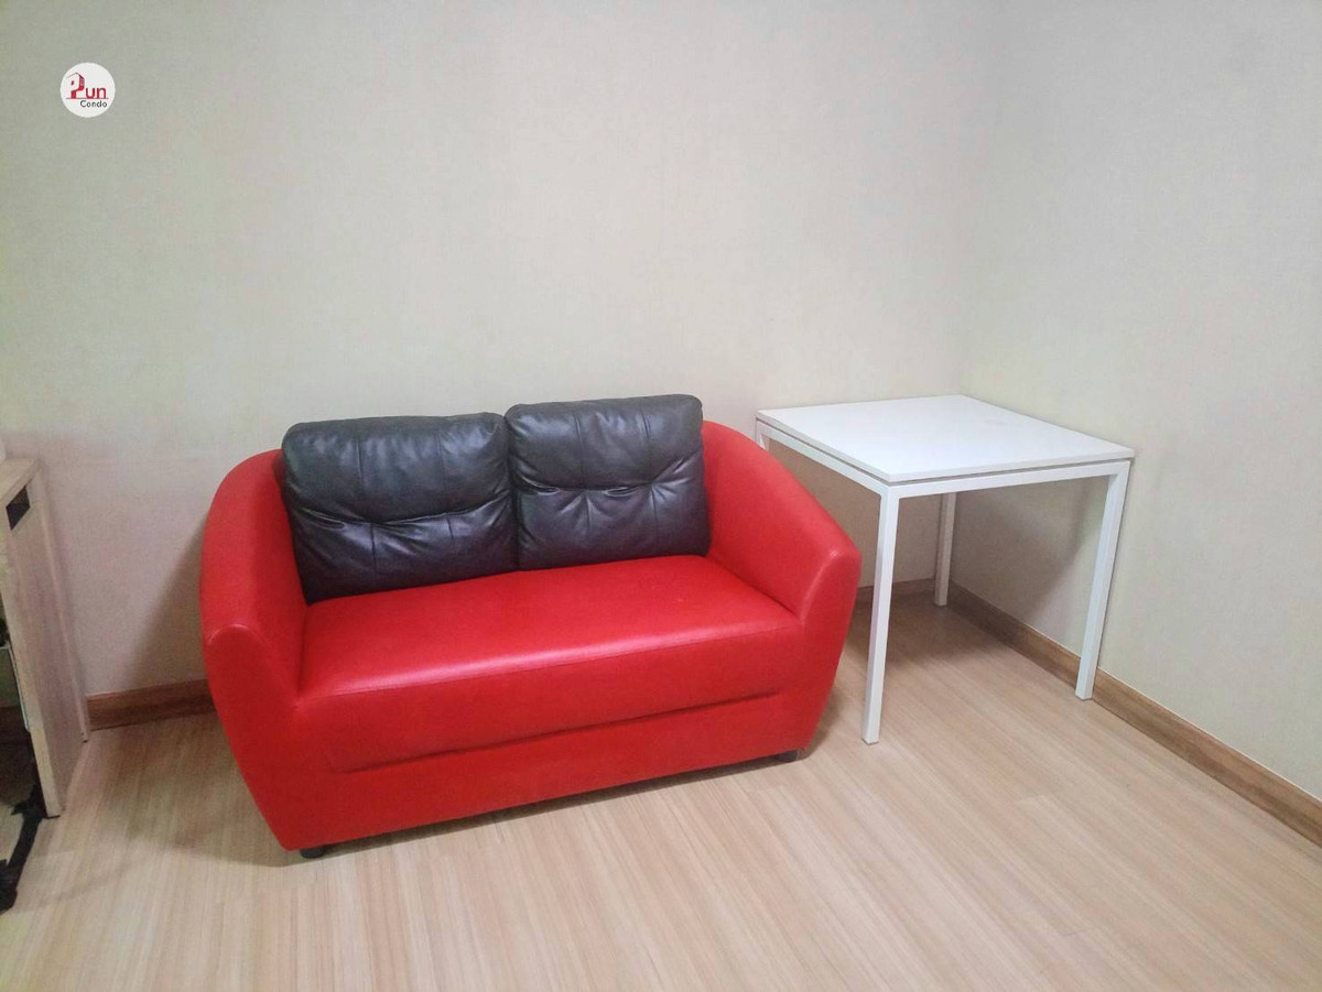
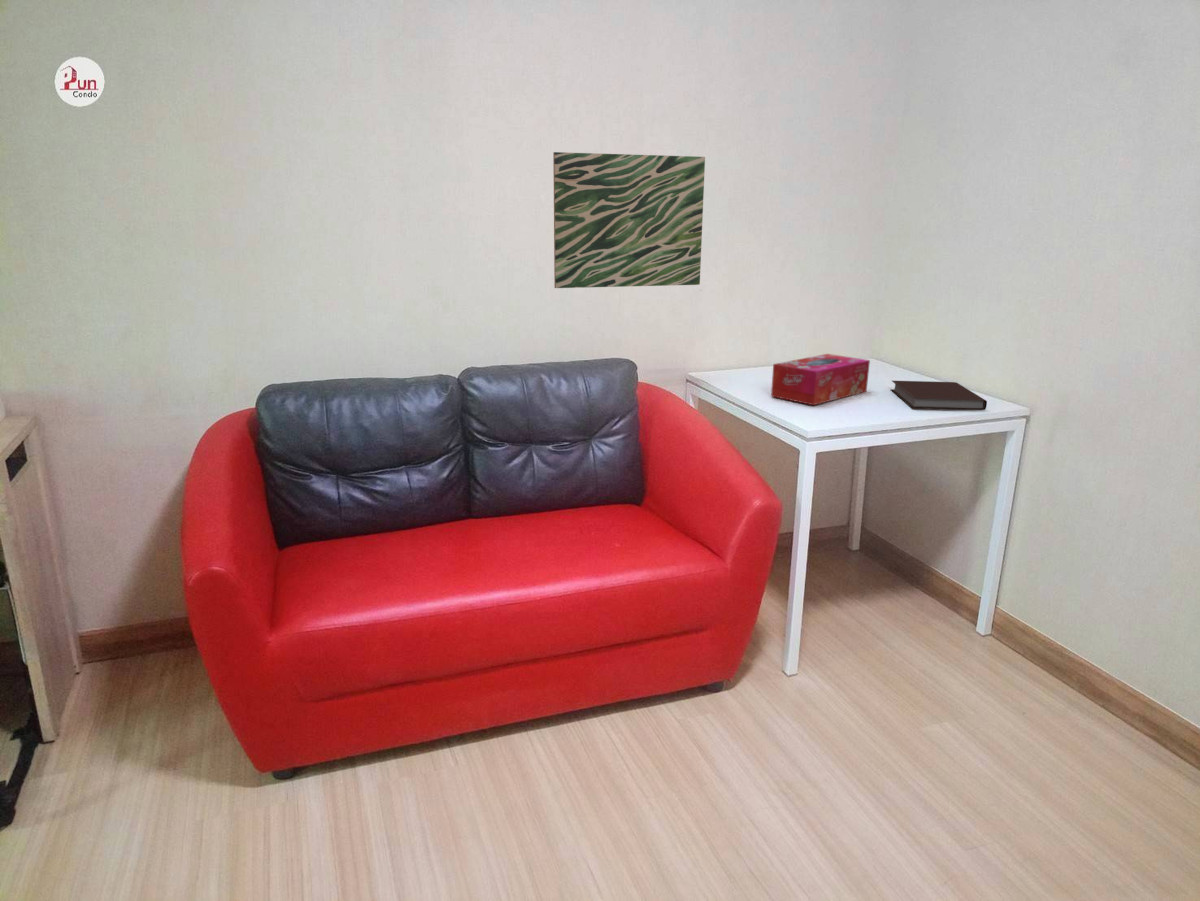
+ tissue box (820, 378)
+ notebook (936, 394)
+ wall art (630, 221)
